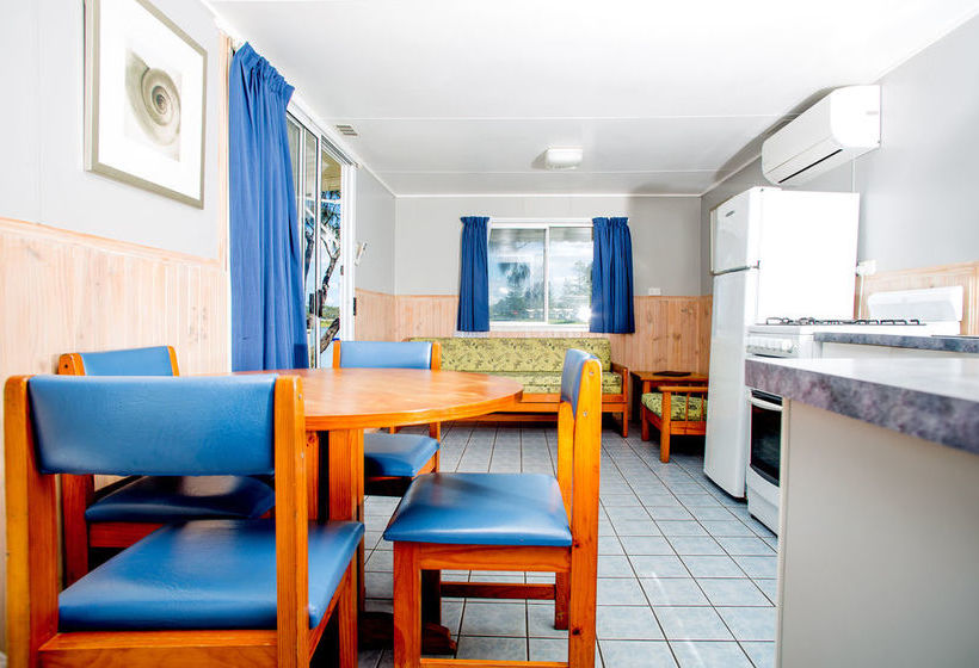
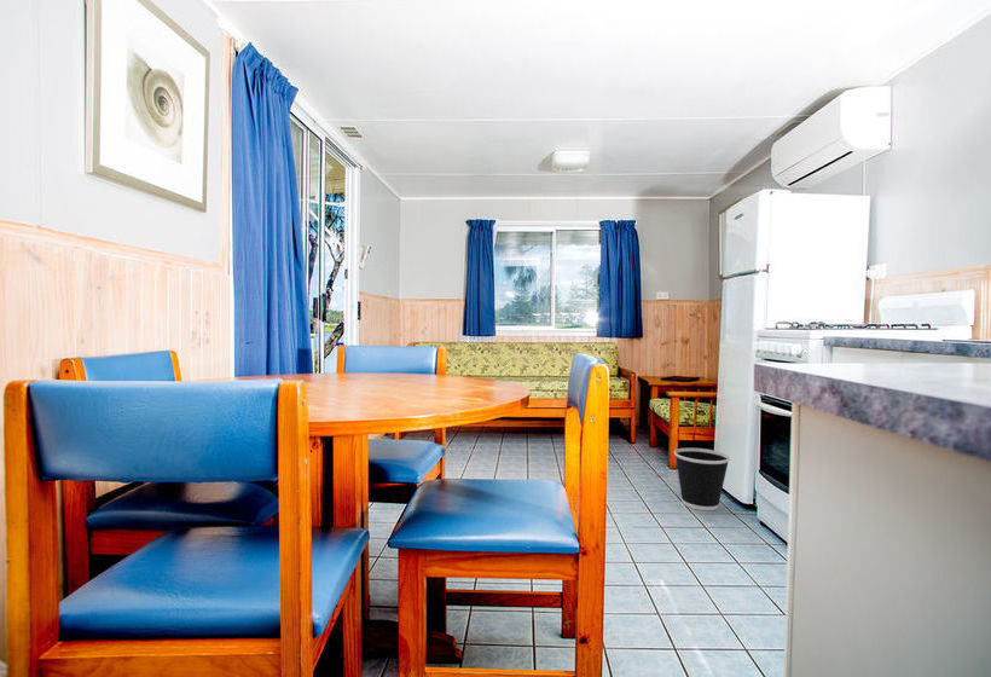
+ wastebasket (700, 479)
